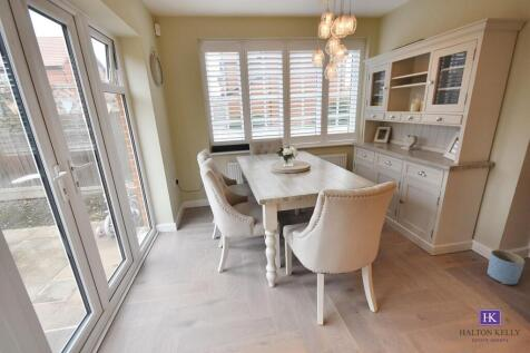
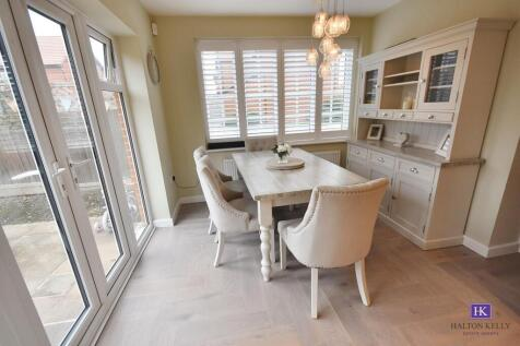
- planter (504, 267)
